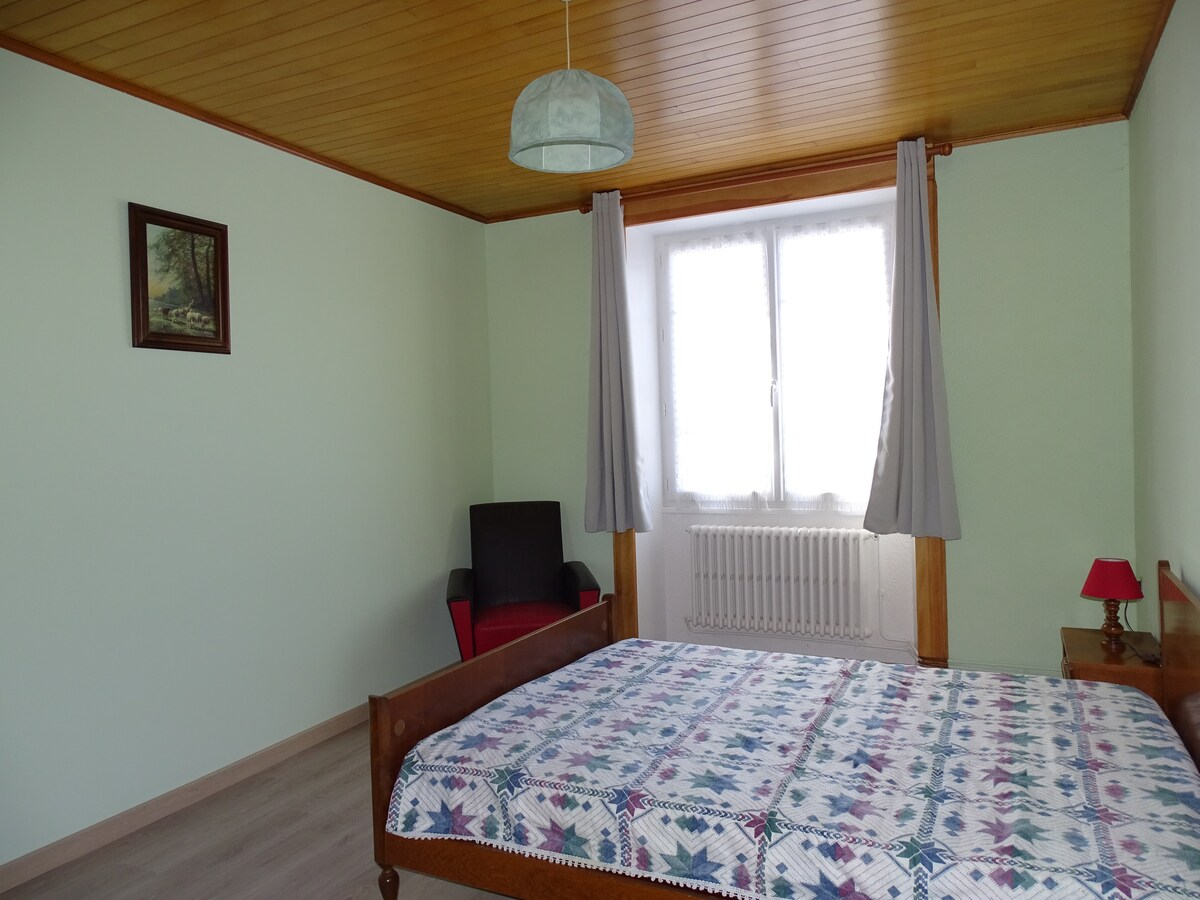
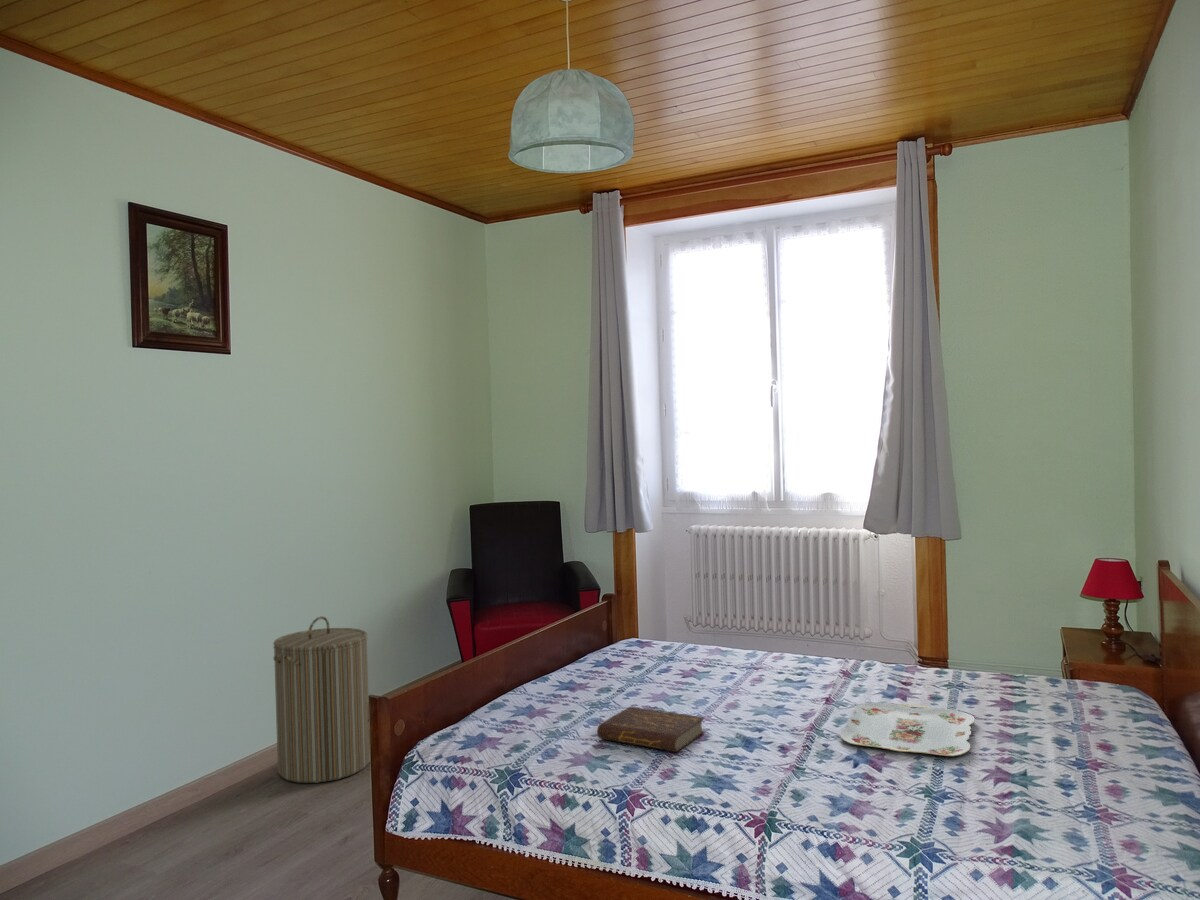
+ serving tray (908, 728)
+ laundry hamper (322, 691)
+ book (651, 728)
